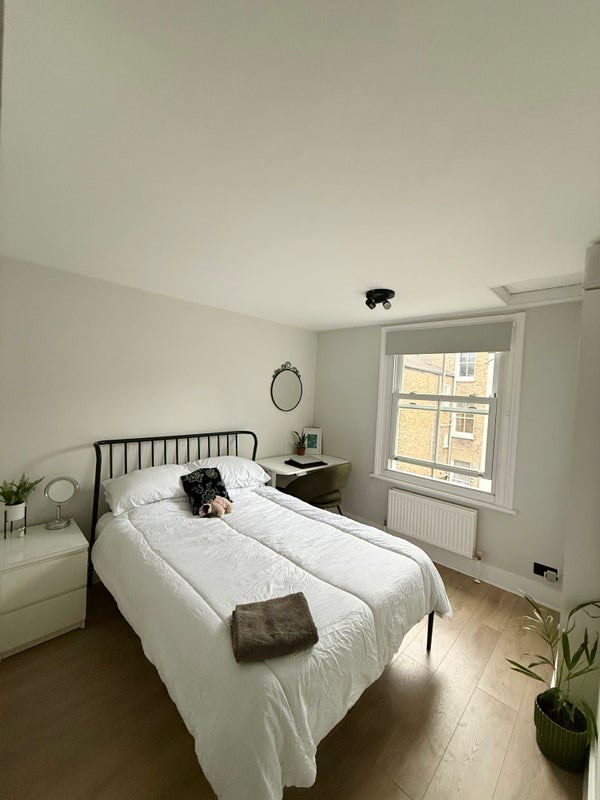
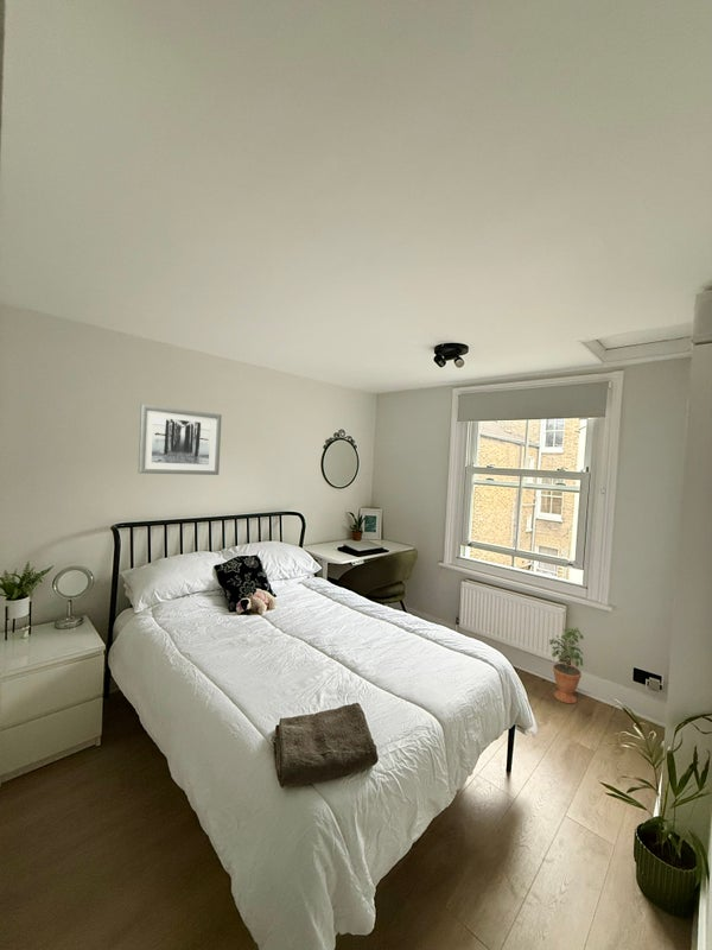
+ potted plant (564, 660)
+ wall art (182, 442)
